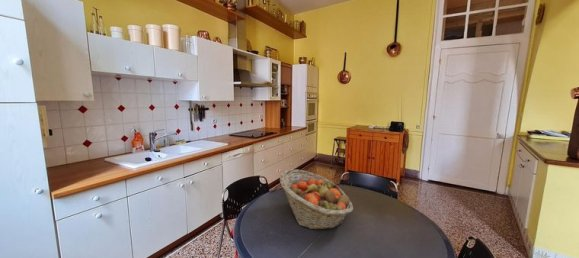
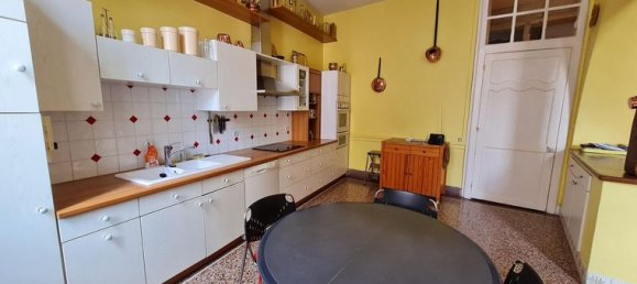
- fruit basket (314, 195)
